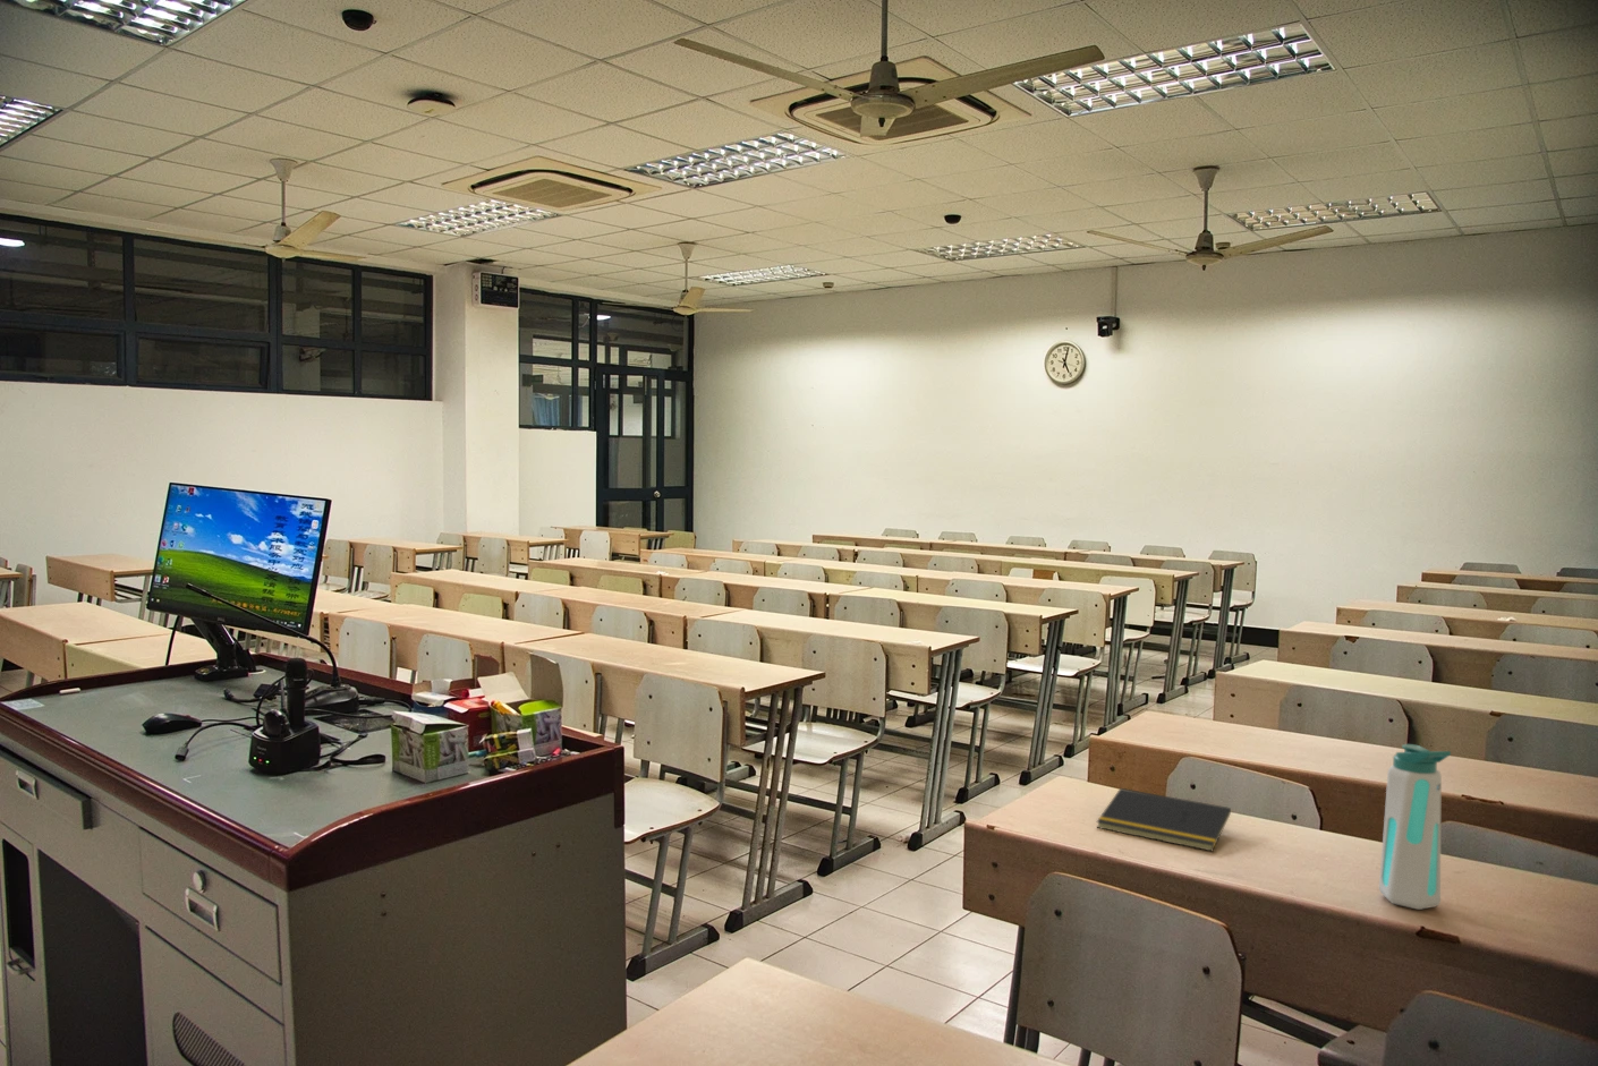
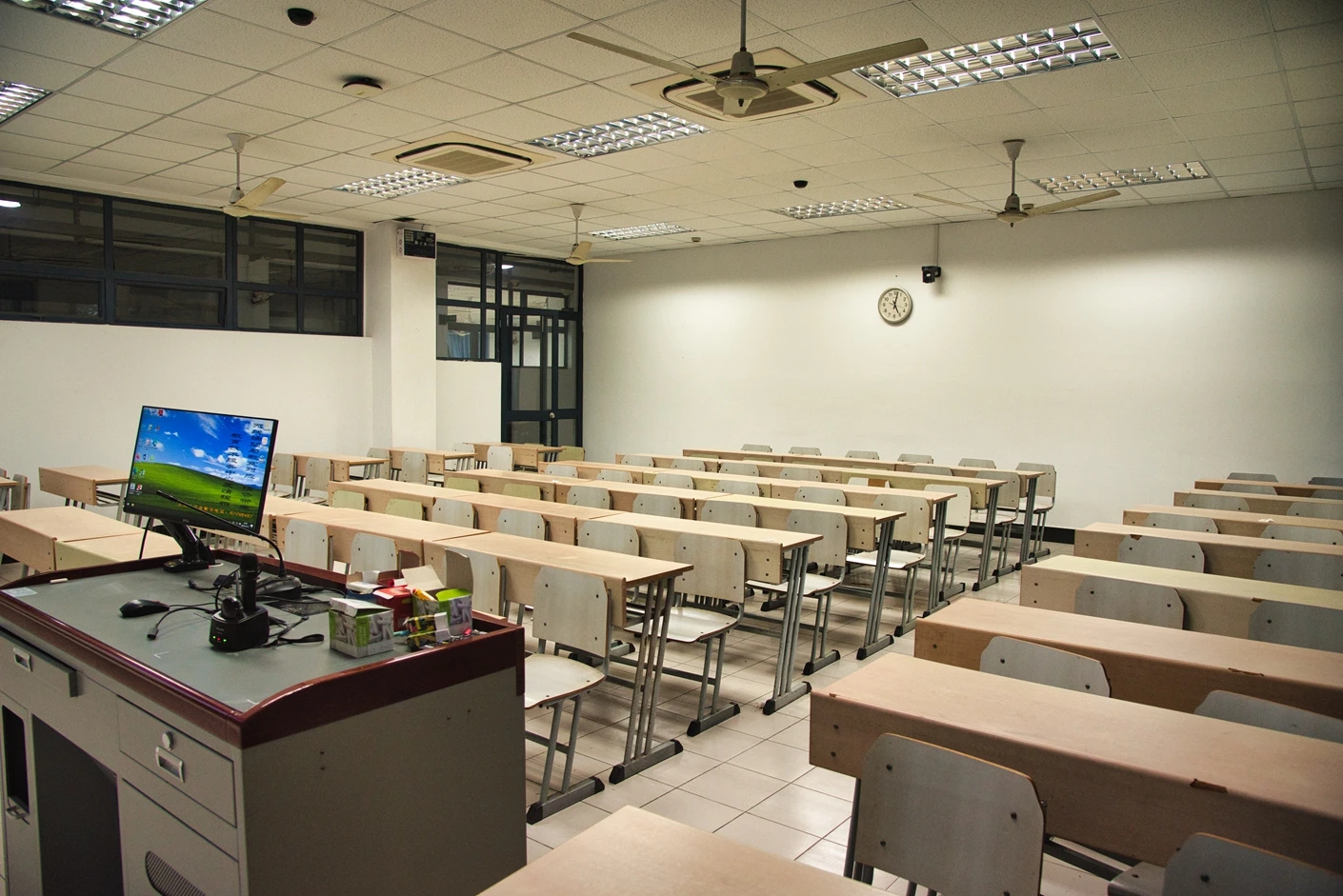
- notepad (1163, 817)
- water bottle (1416, 823)
